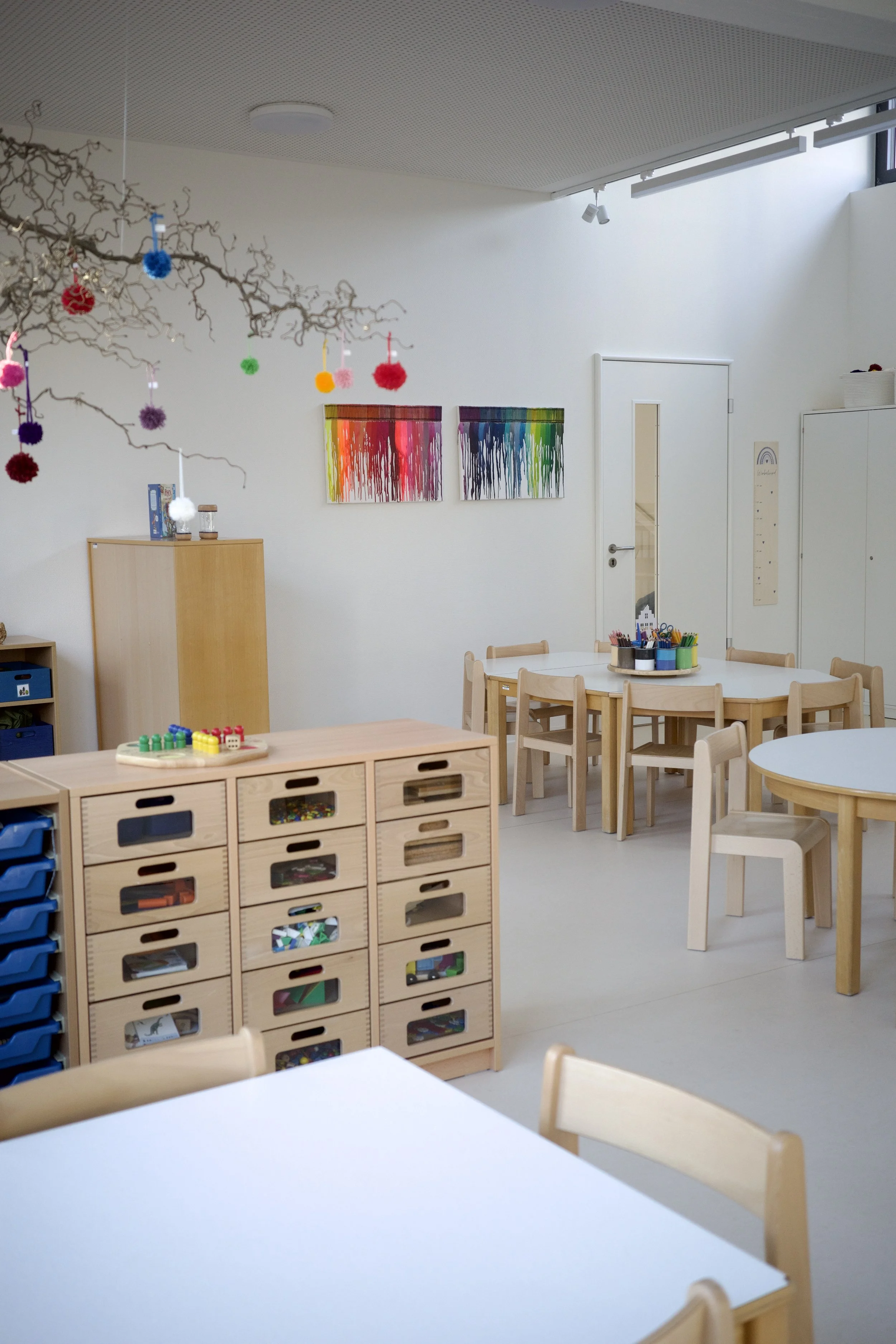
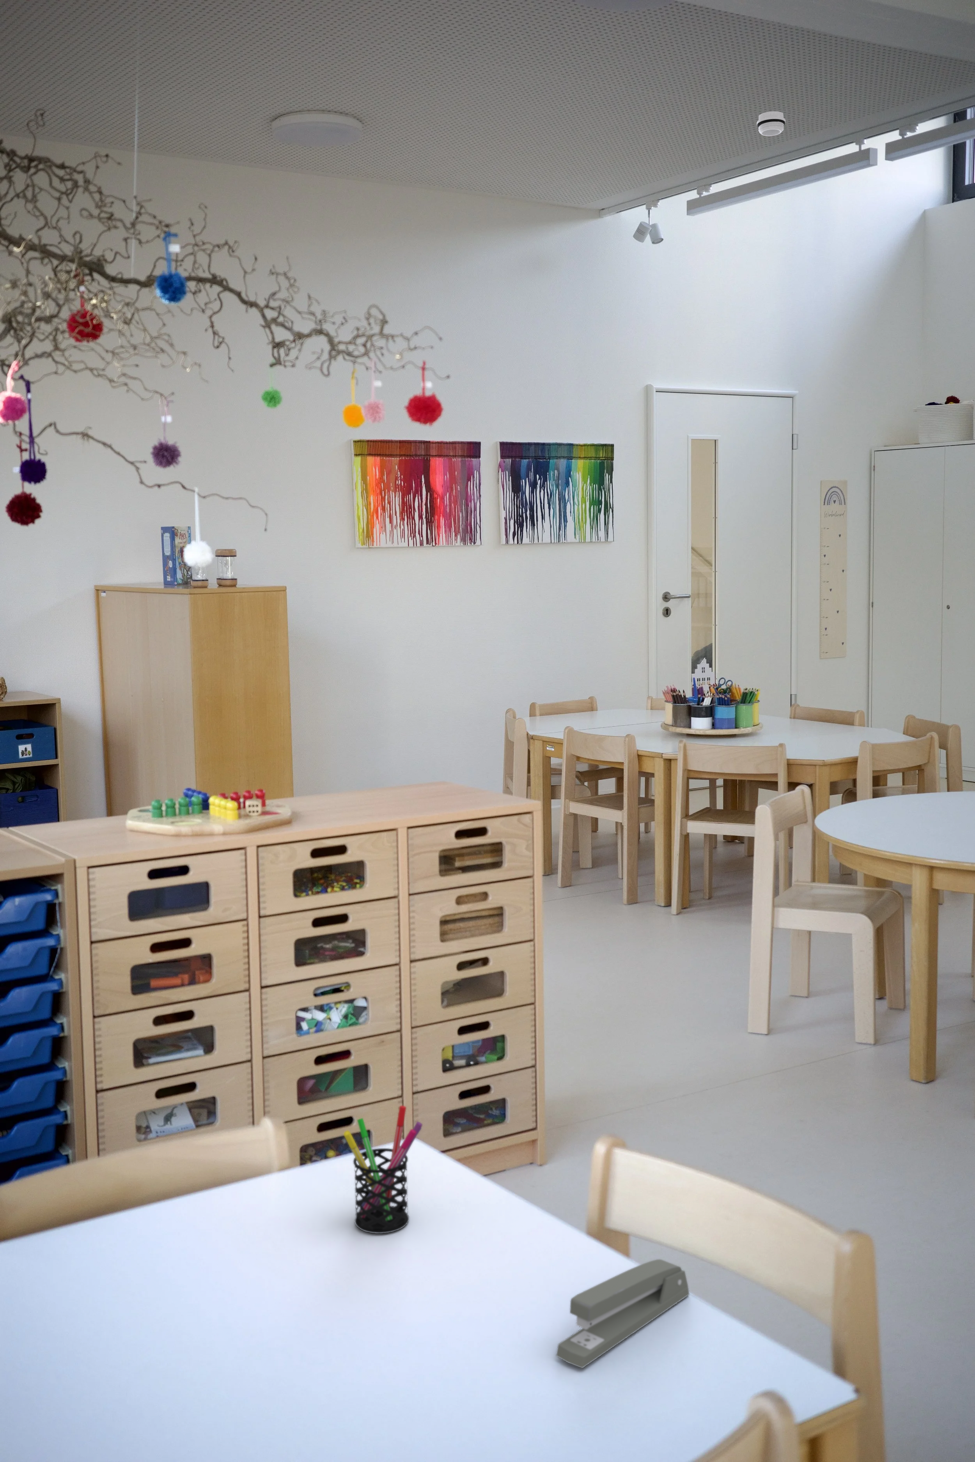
+ pen holder (380, 1164)
+ stapler (625, 1300)
+ smoke detector (772, 124)
